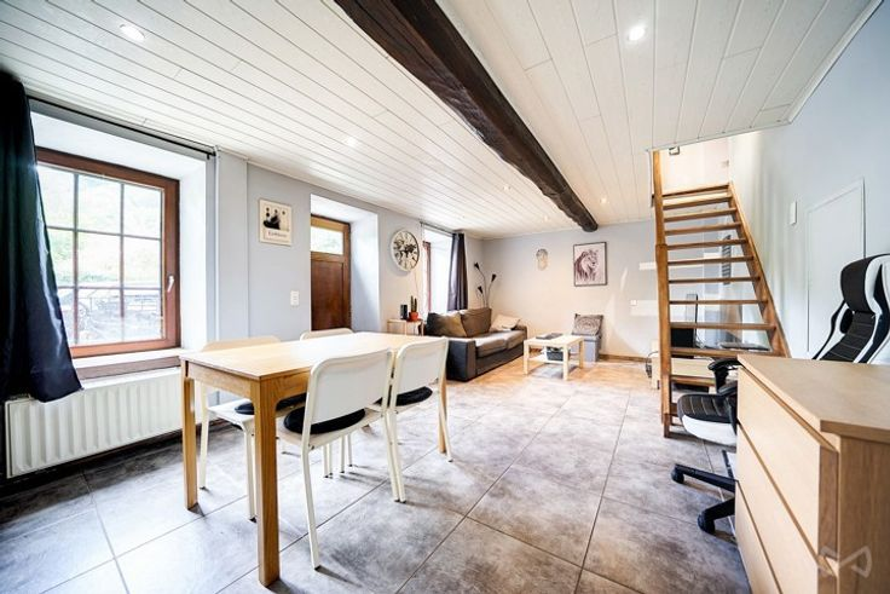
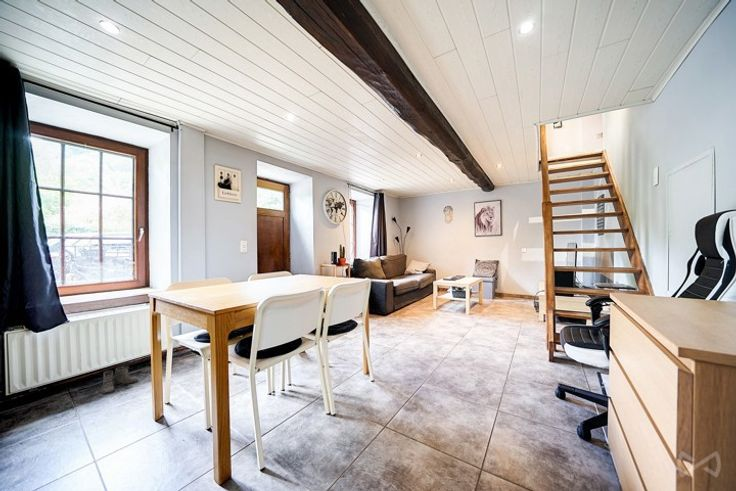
+ boots (116, 378)
